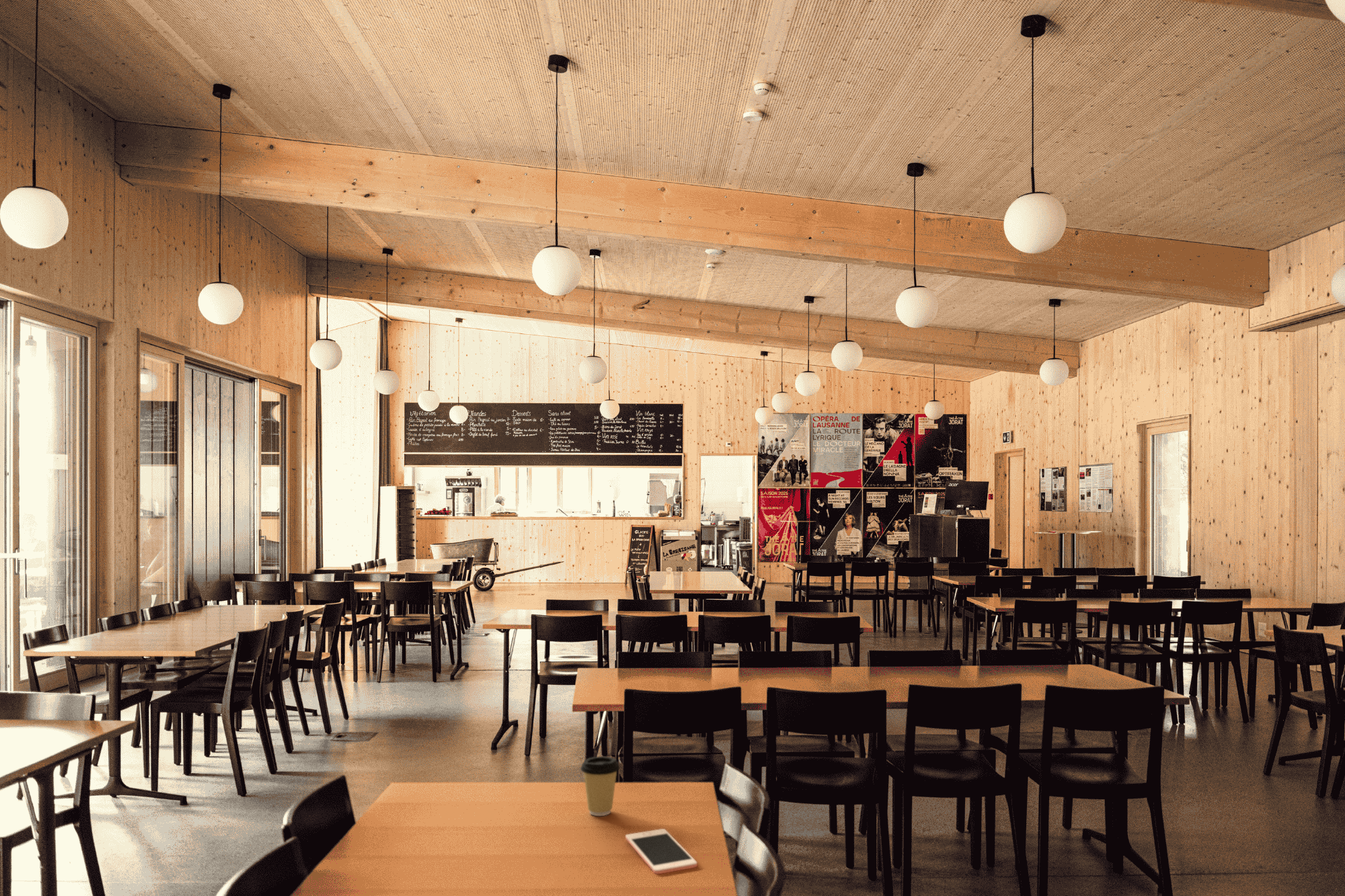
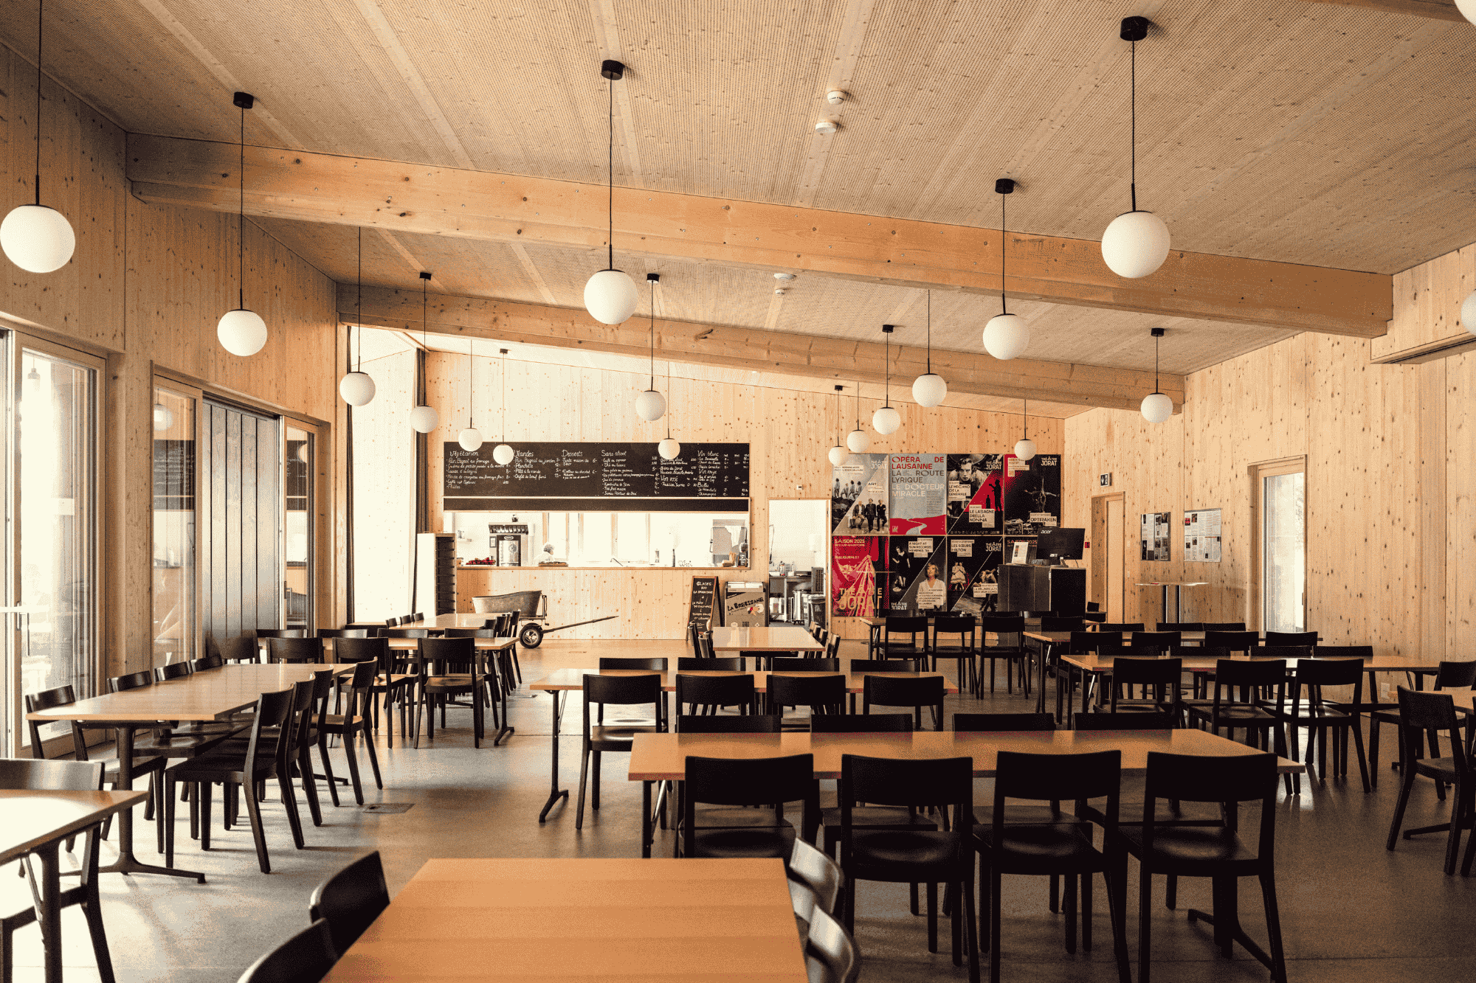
- coffee cup (600, 785)
- cell phone (660, 850)
